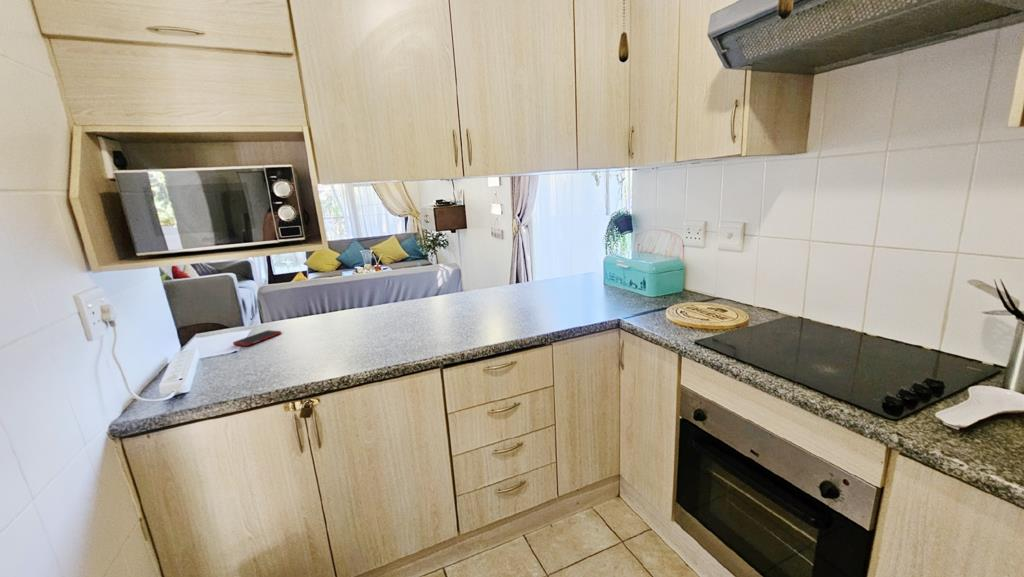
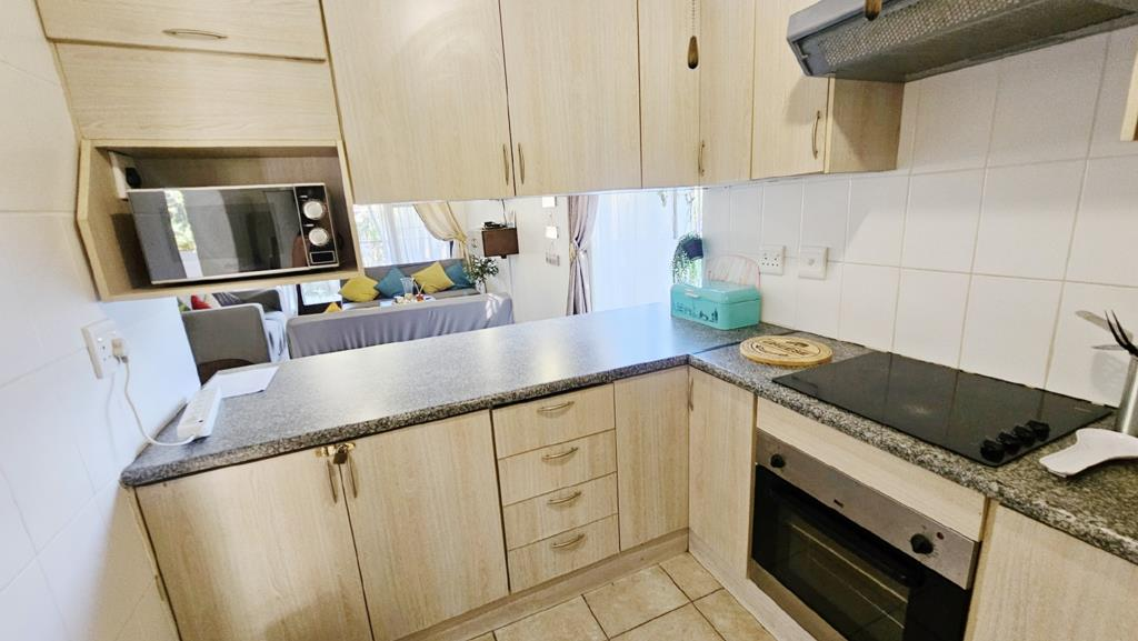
- cell phone (257, 337)
